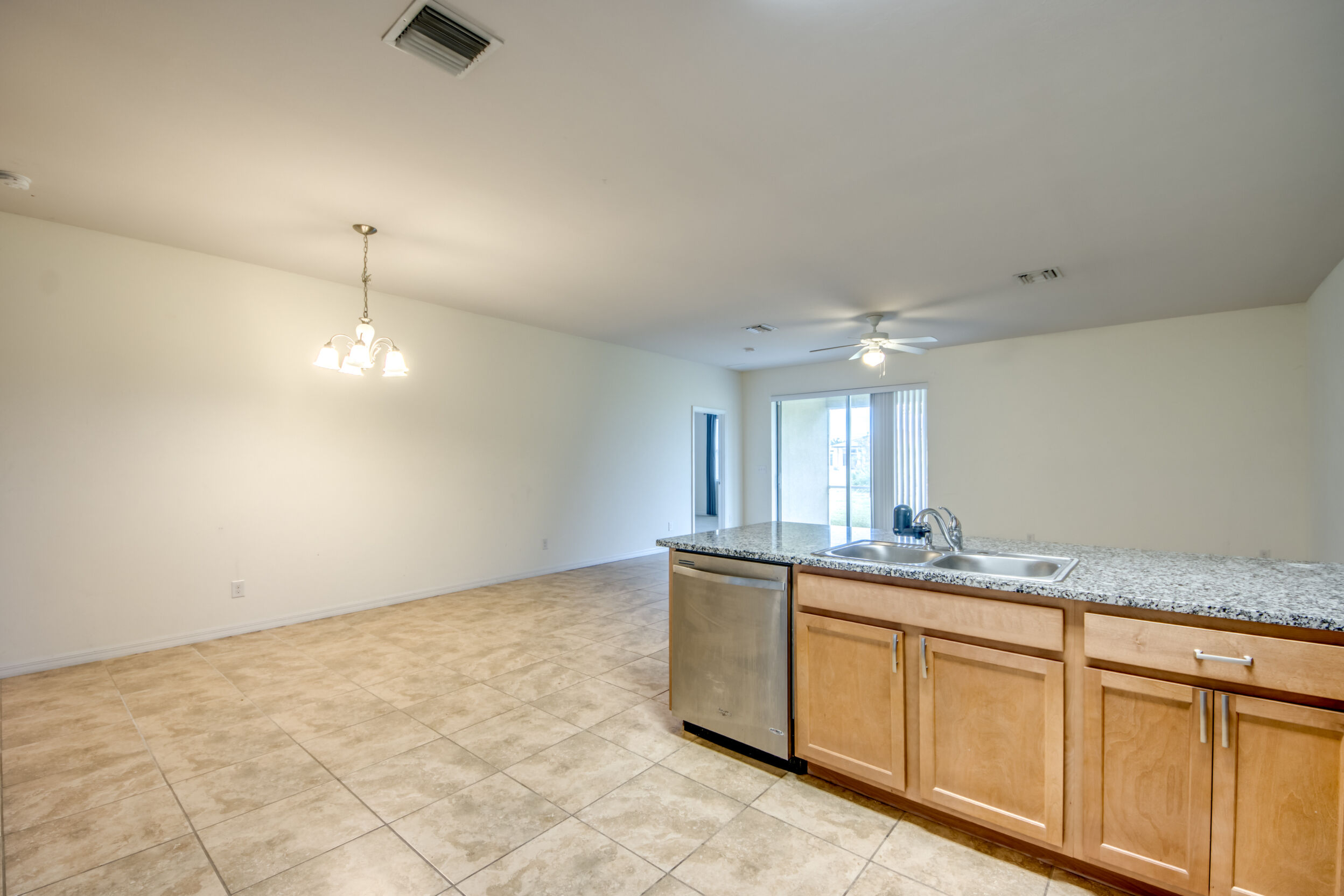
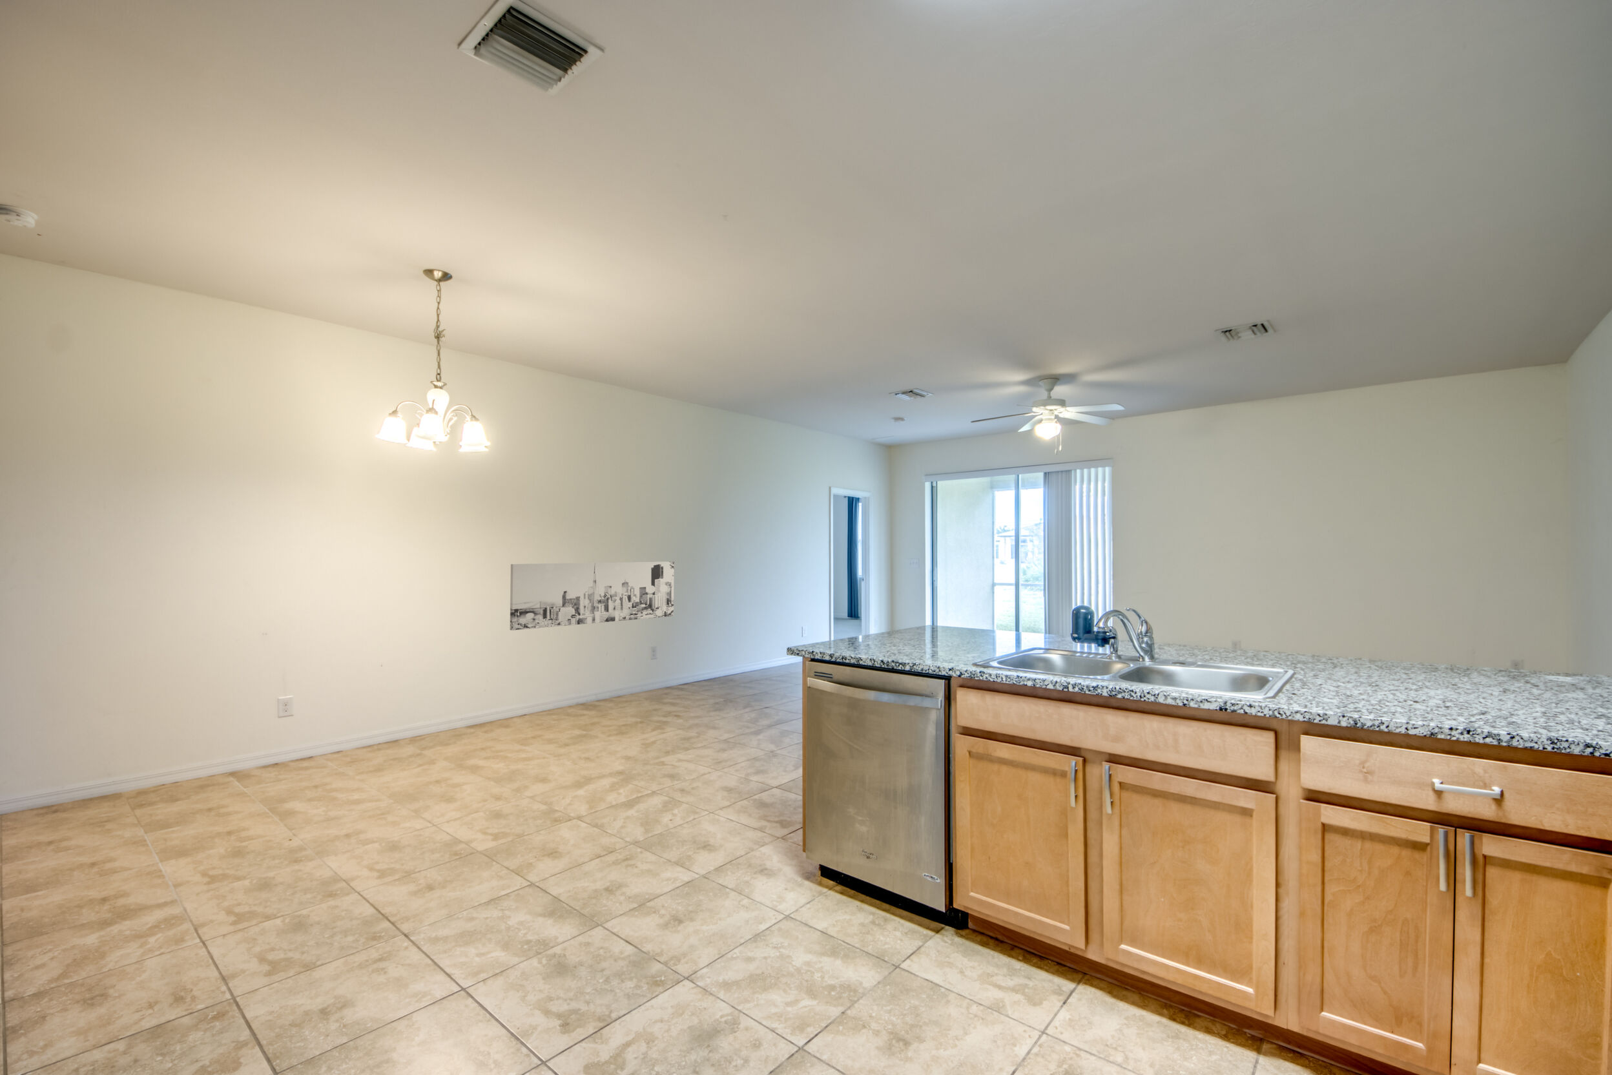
+ wall art (600, 593)
